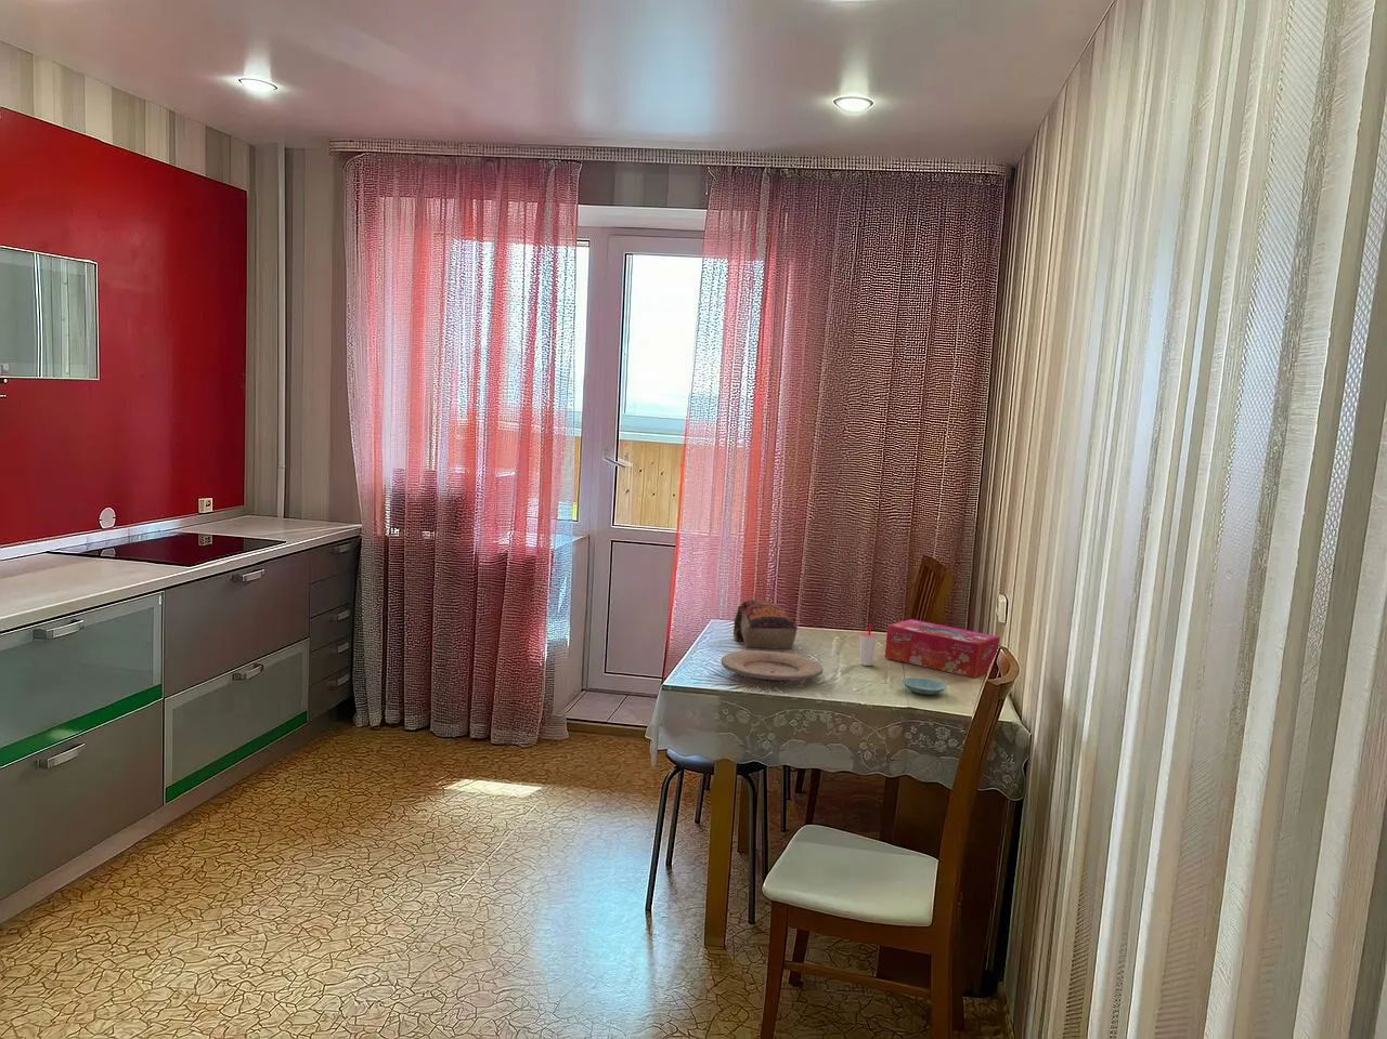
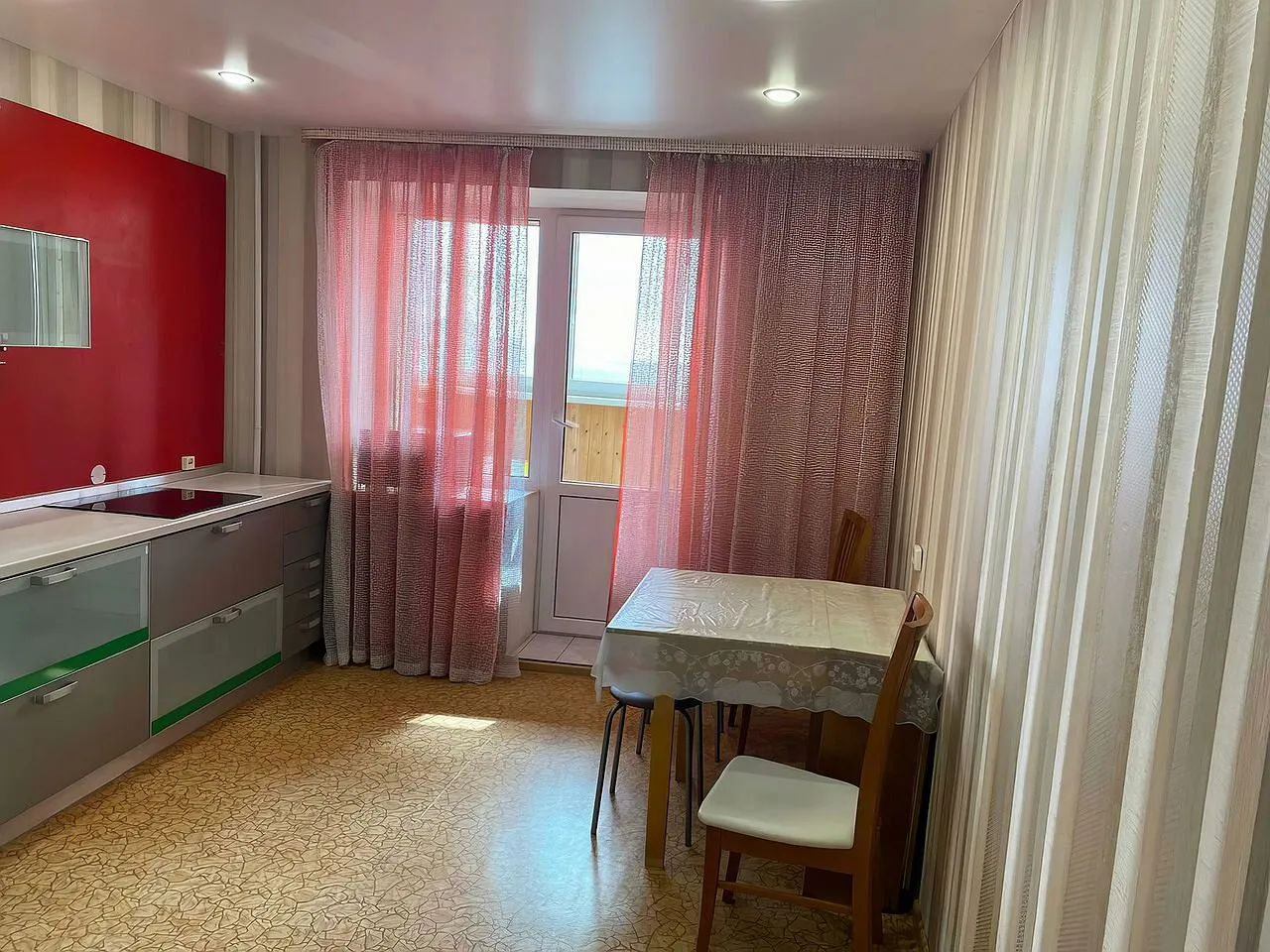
- saucer (923, 688)
- tissue box (940, 647)
- cup (868, 644)
- bag (763, 621)
- plate (771, 669)
